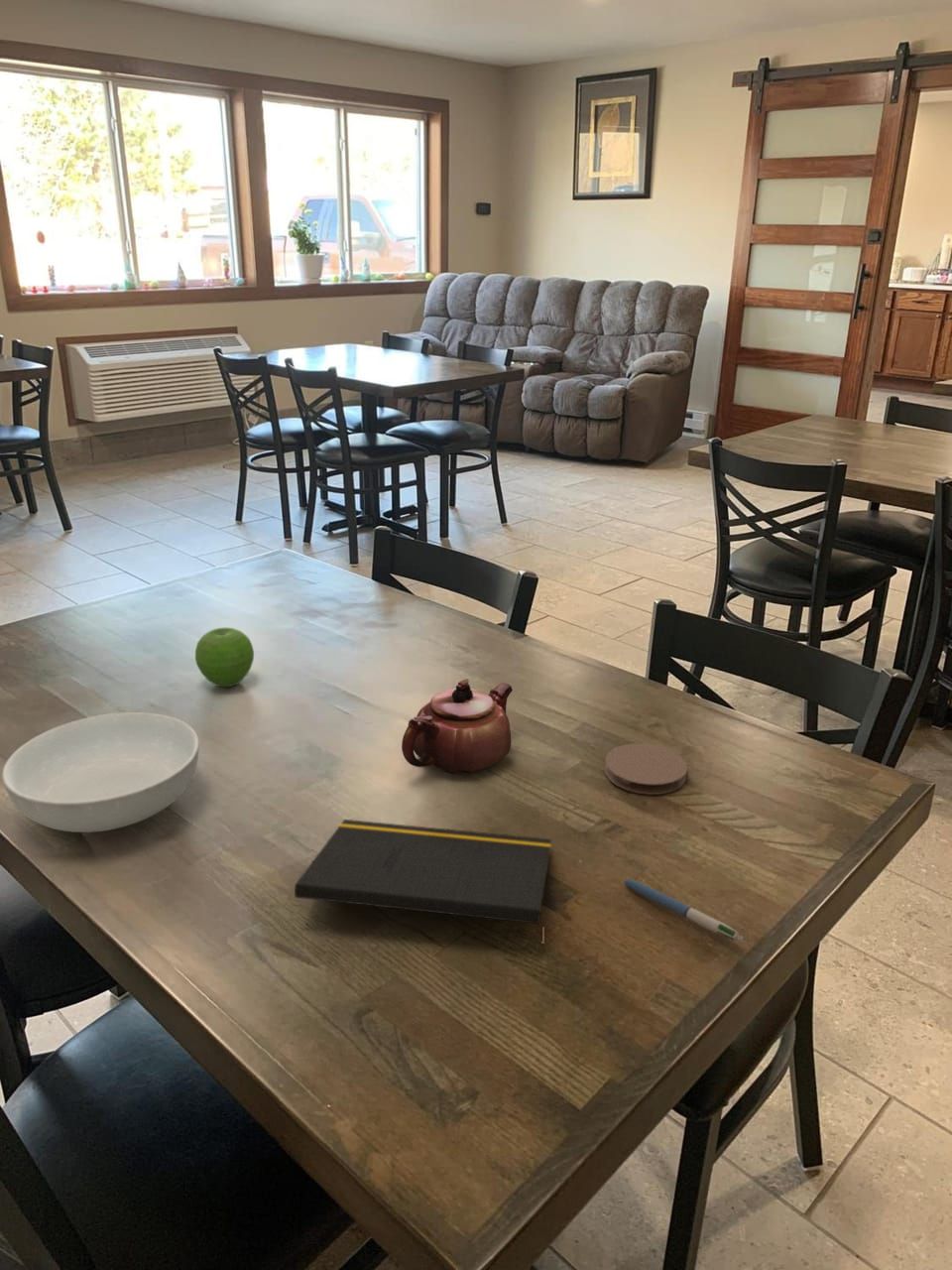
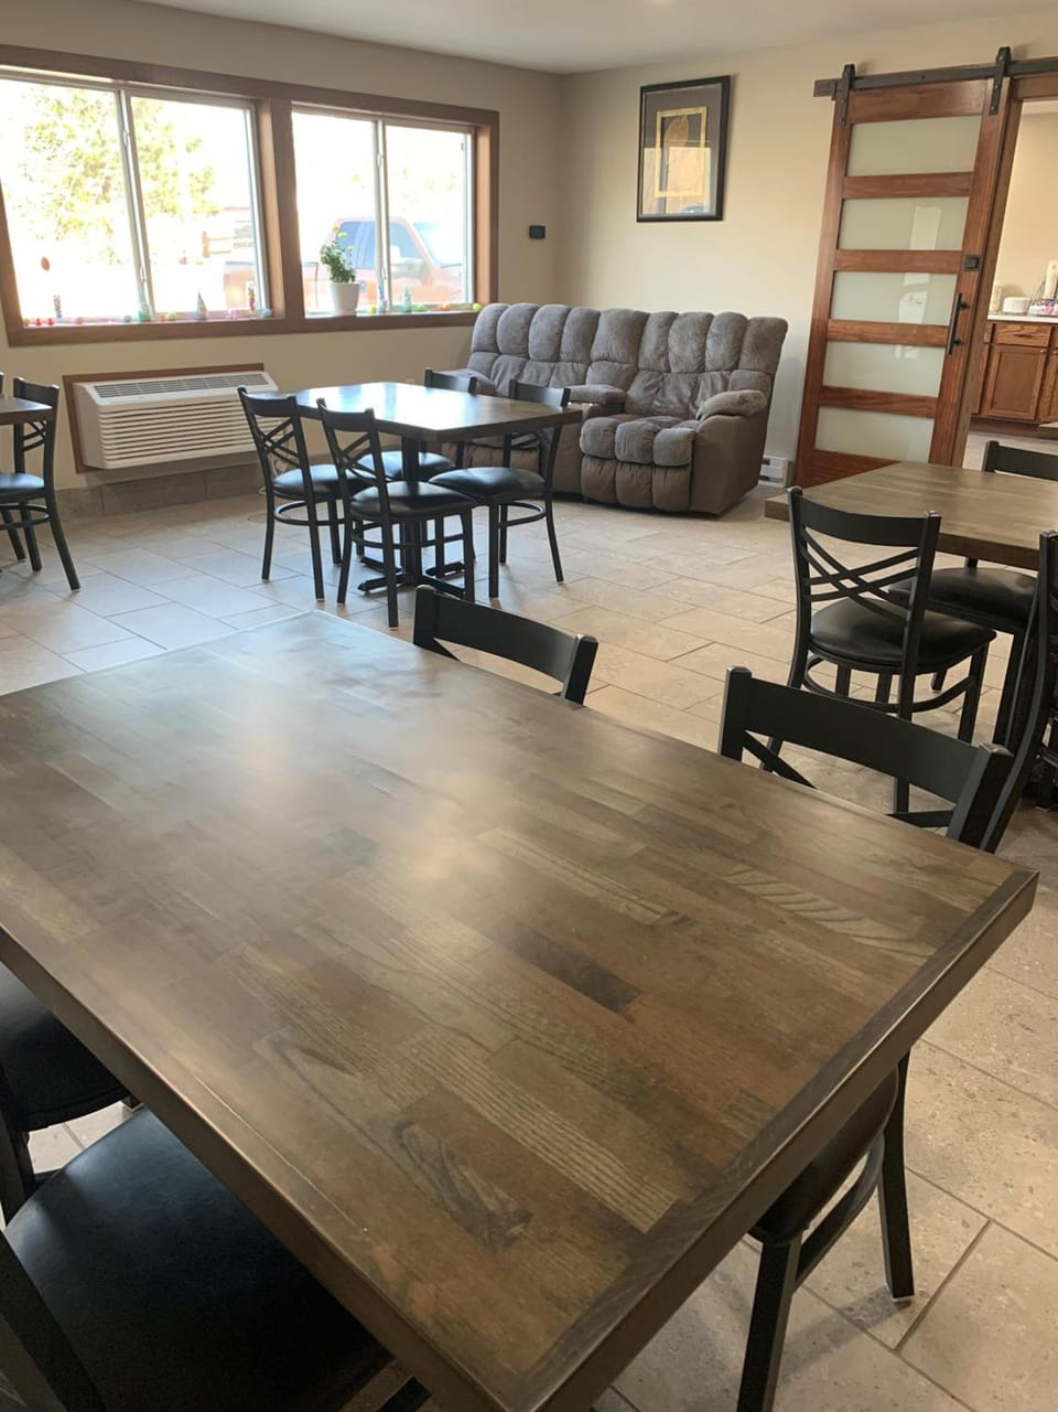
- serving bowl (107, 779)
- coaster (646, 767)
- notepad (431, 866)
- pen (680, 906)
- fruit (224, 657)
- teapot (458, 719)
